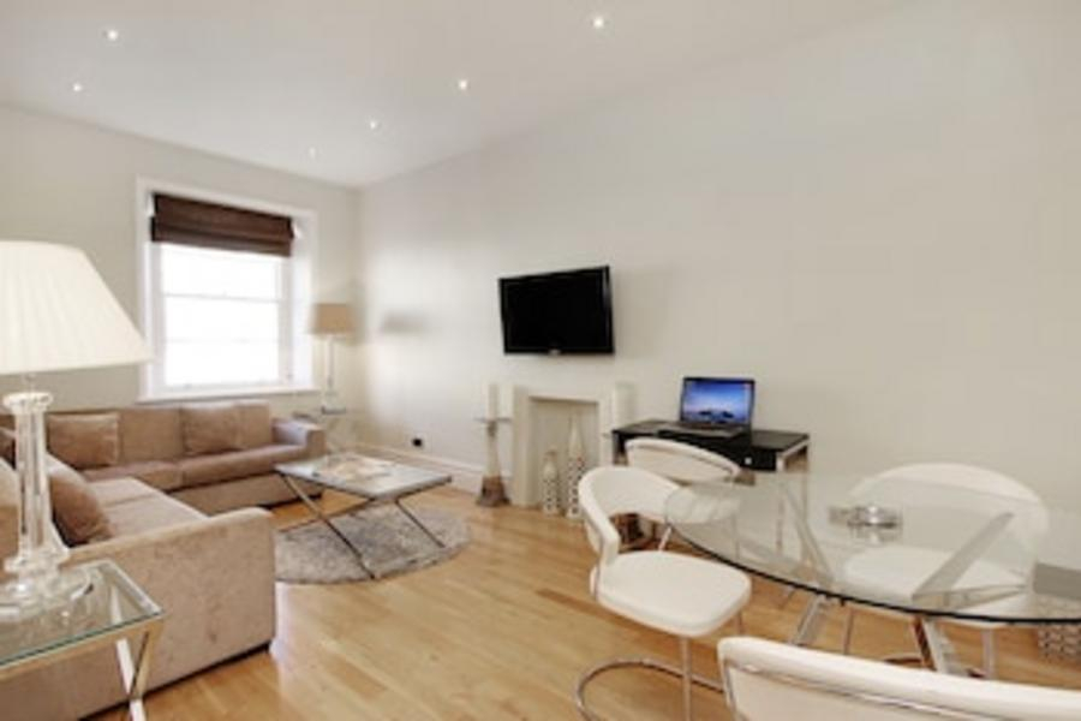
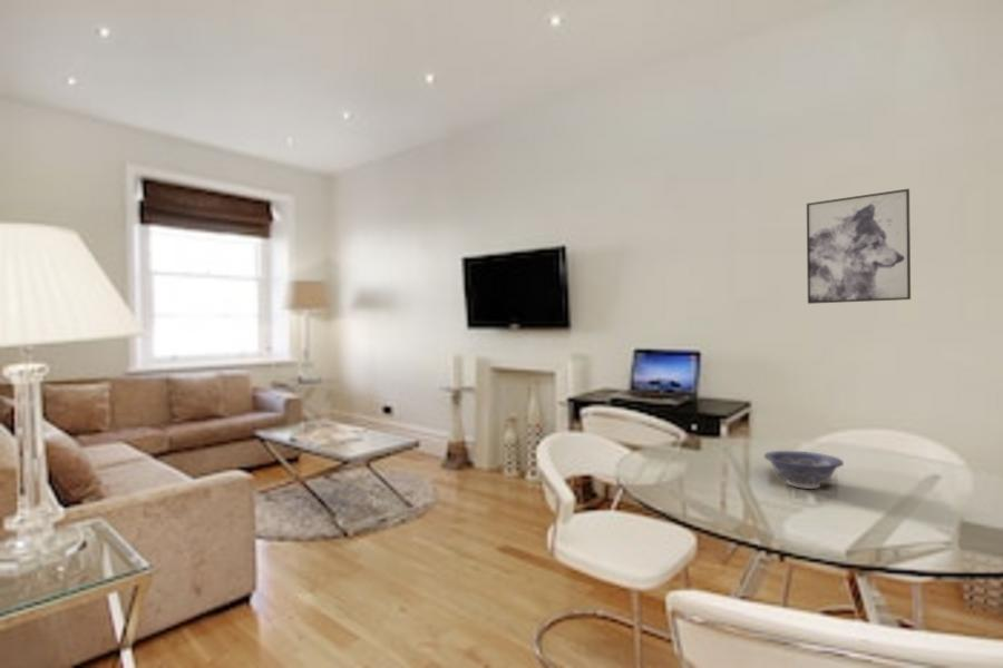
+ wall art (856, 248)
+ decorative bowl (802, 471)
